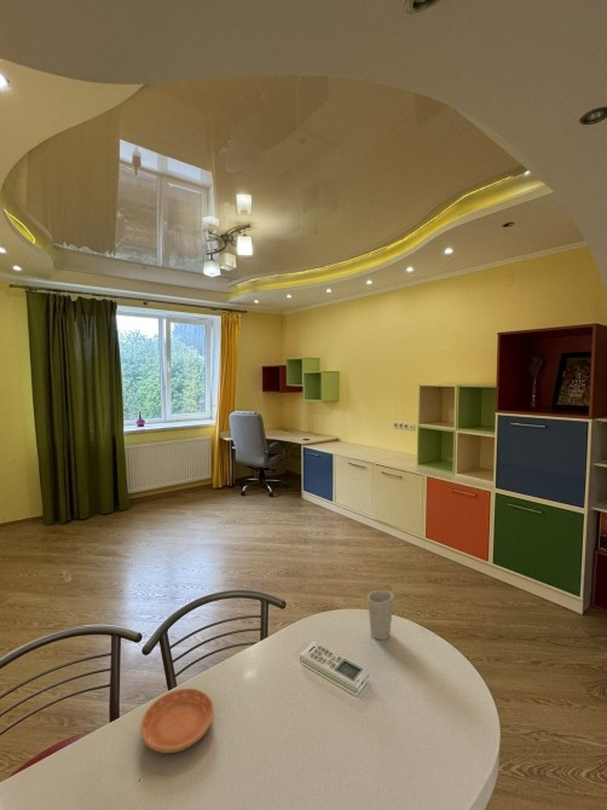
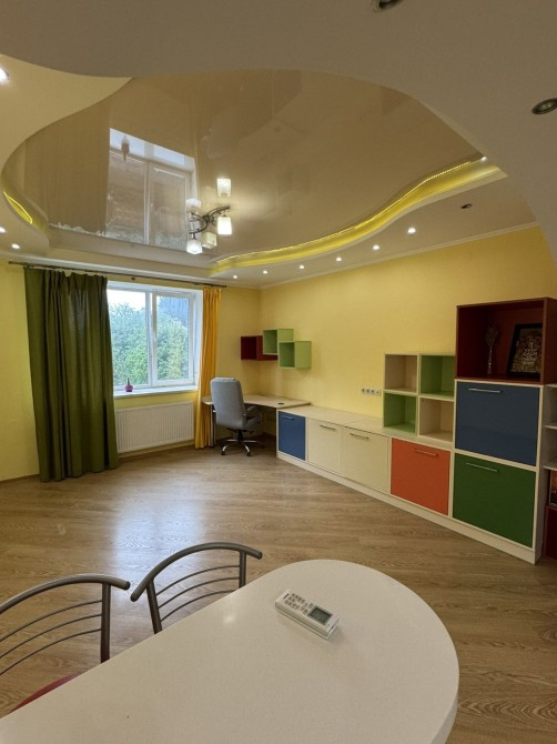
- cup (380, 613)
- saucer (178, 721)
